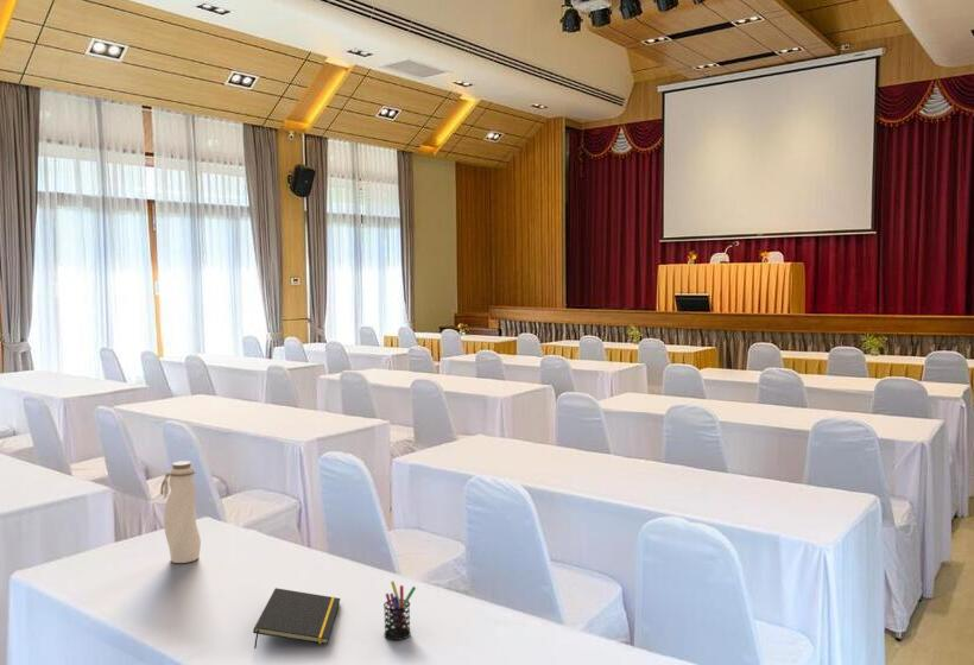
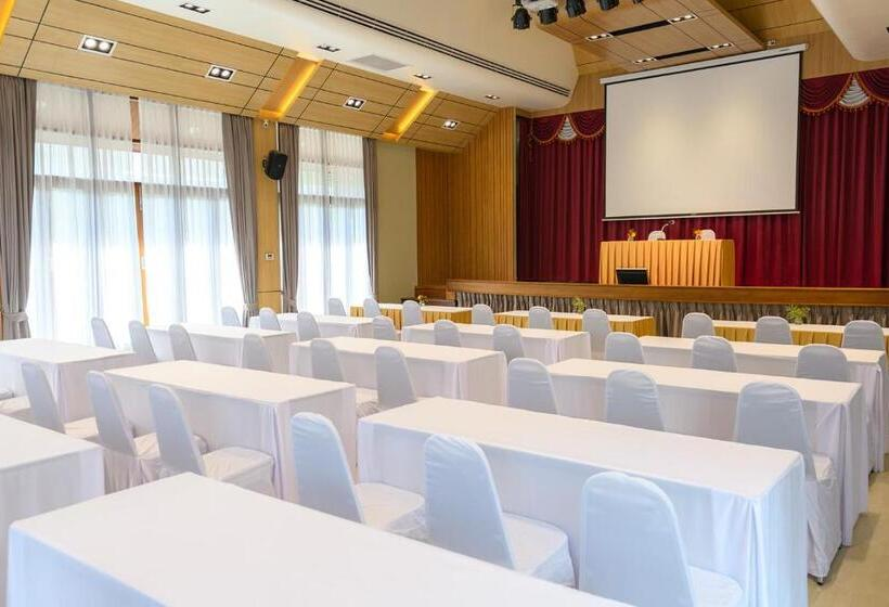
- water bottle (181, 511)
- notepad (299, 614)
- pen holder (400, 607)
